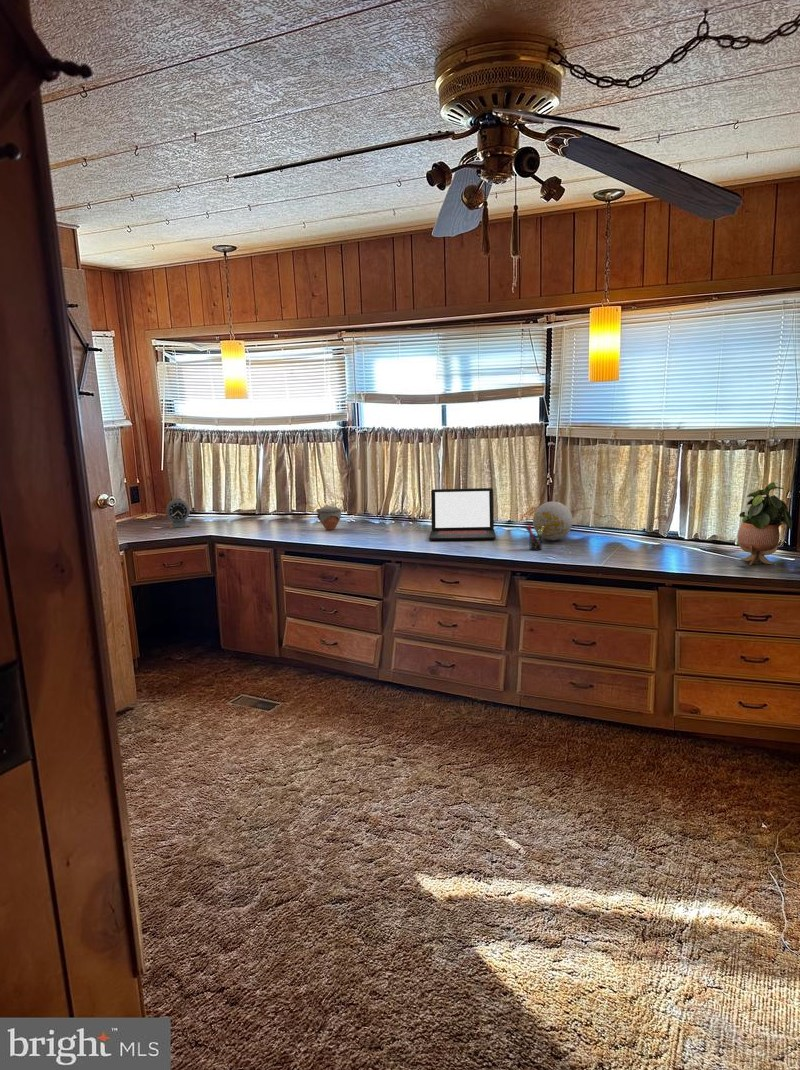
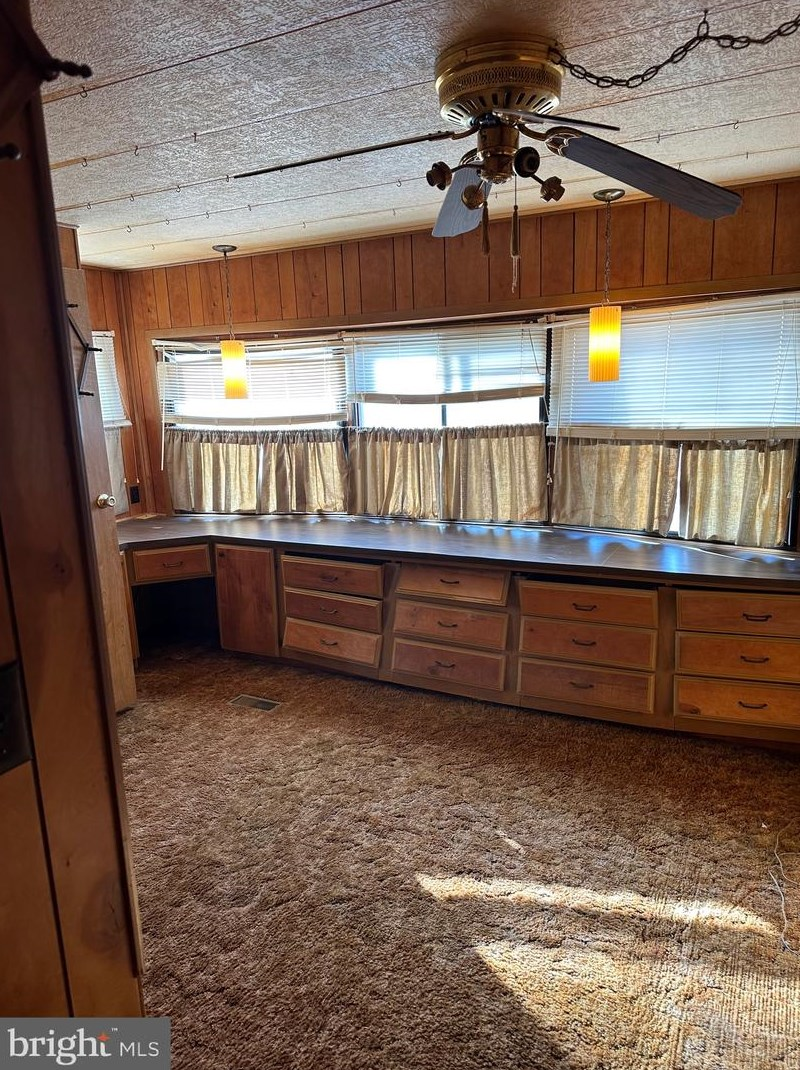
- jar (329, 518)
- potted plant (764, 523)
- decorative ball (552, 520)
- alarm clock (178, 512)
- laptop (462, 513)
- pen holder (535, 536)
